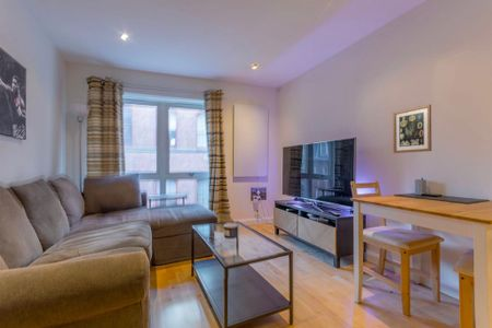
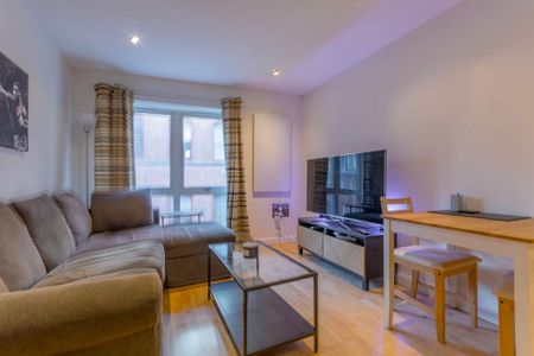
- wall art (410, 130)
